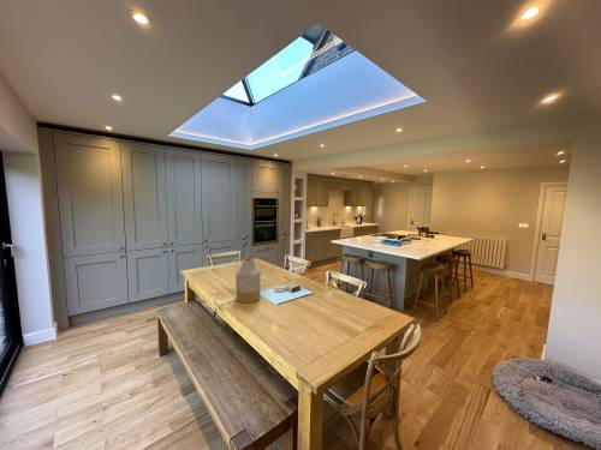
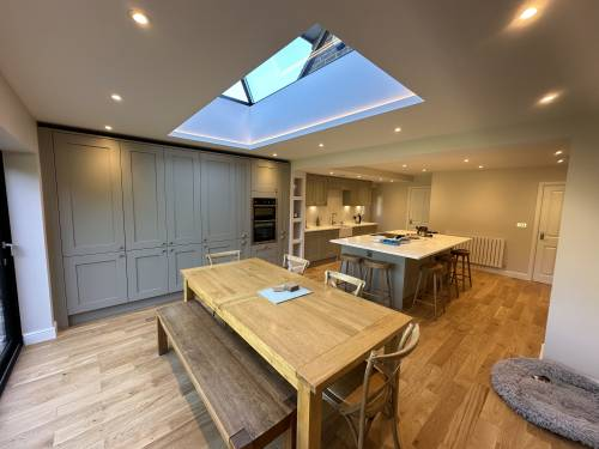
- vase (248, 278)
